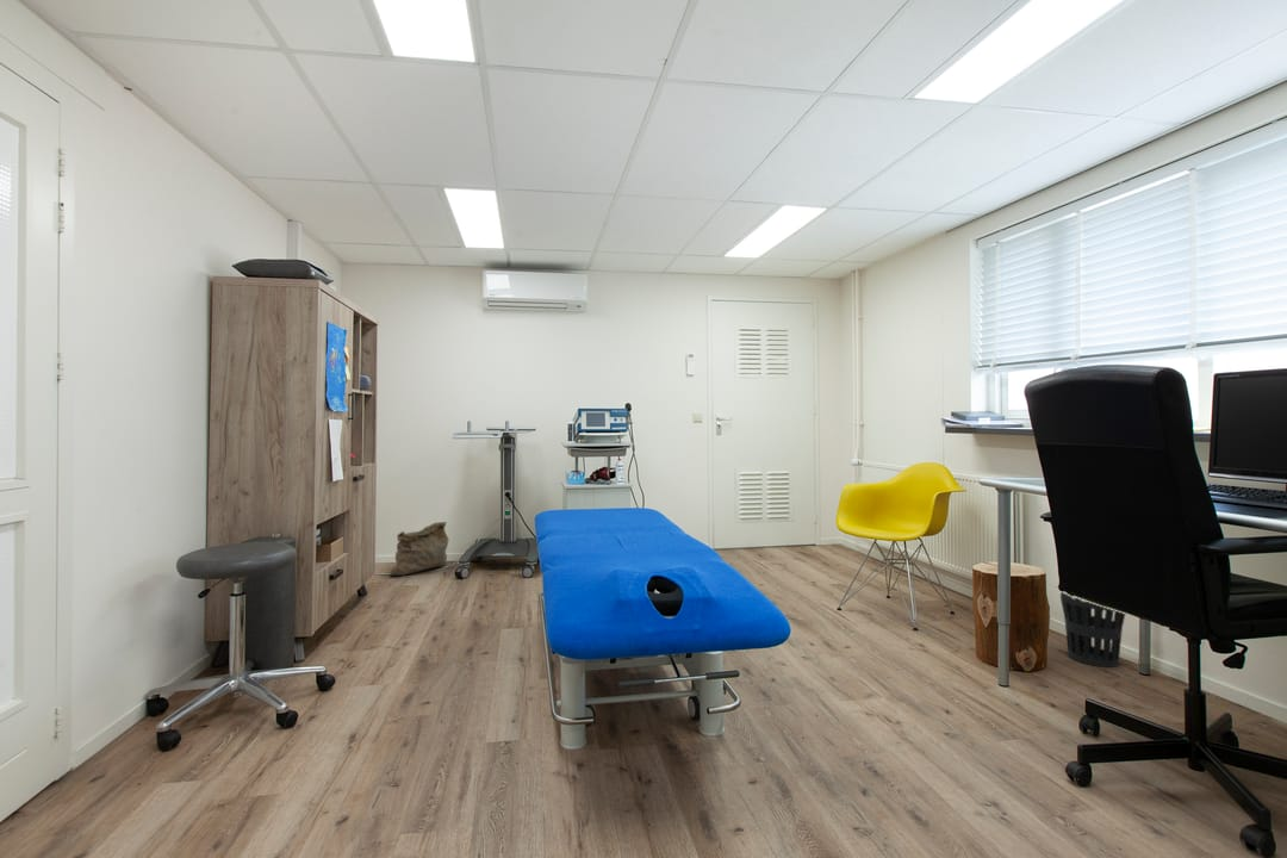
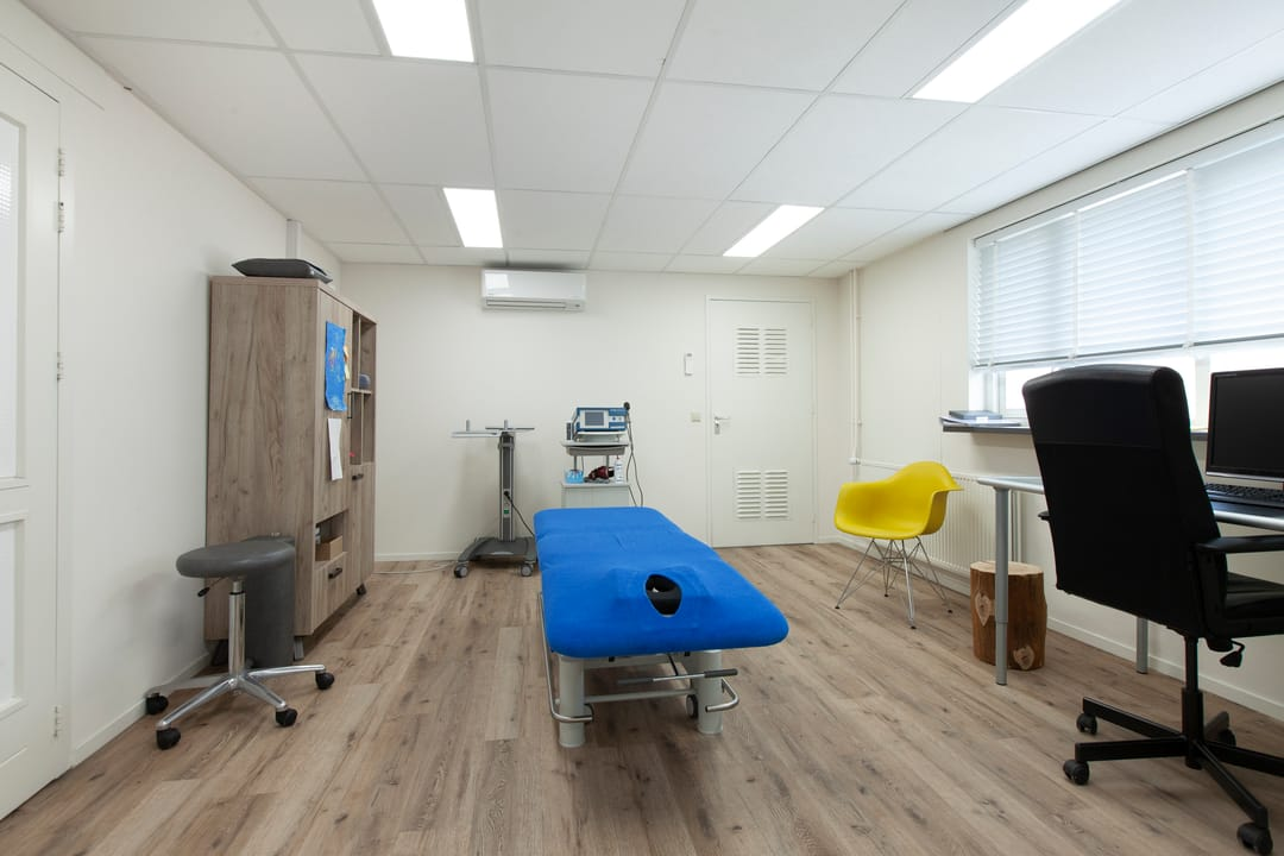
- wastebasket (1093, 628)
- bag (421, 547)
